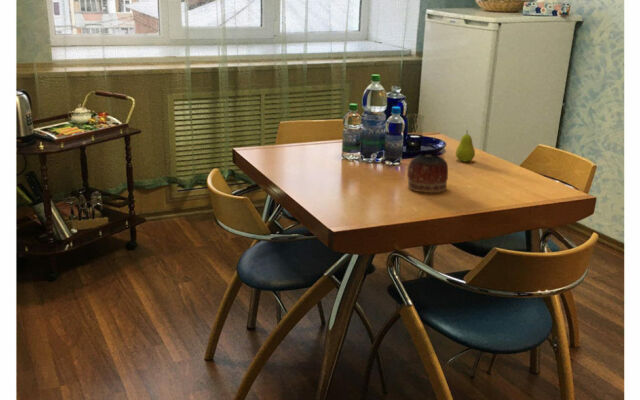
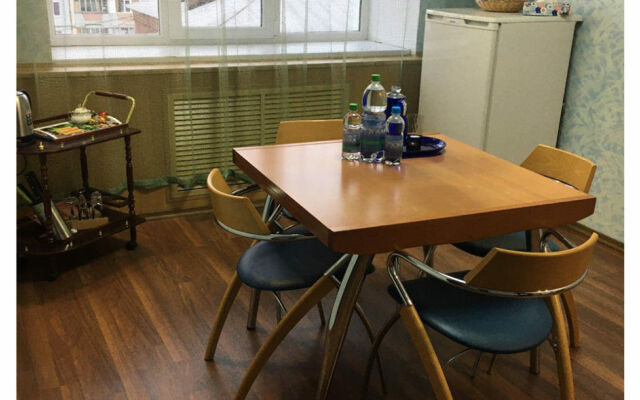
- fruit (465, 145)
- bowl (427, 171)
